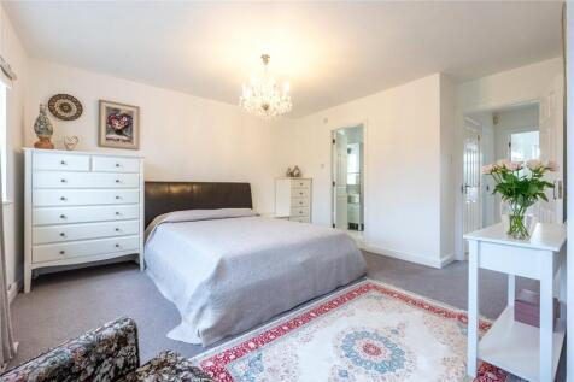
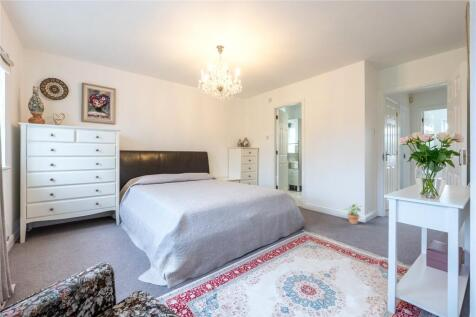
+ potted plant (352, 212)
